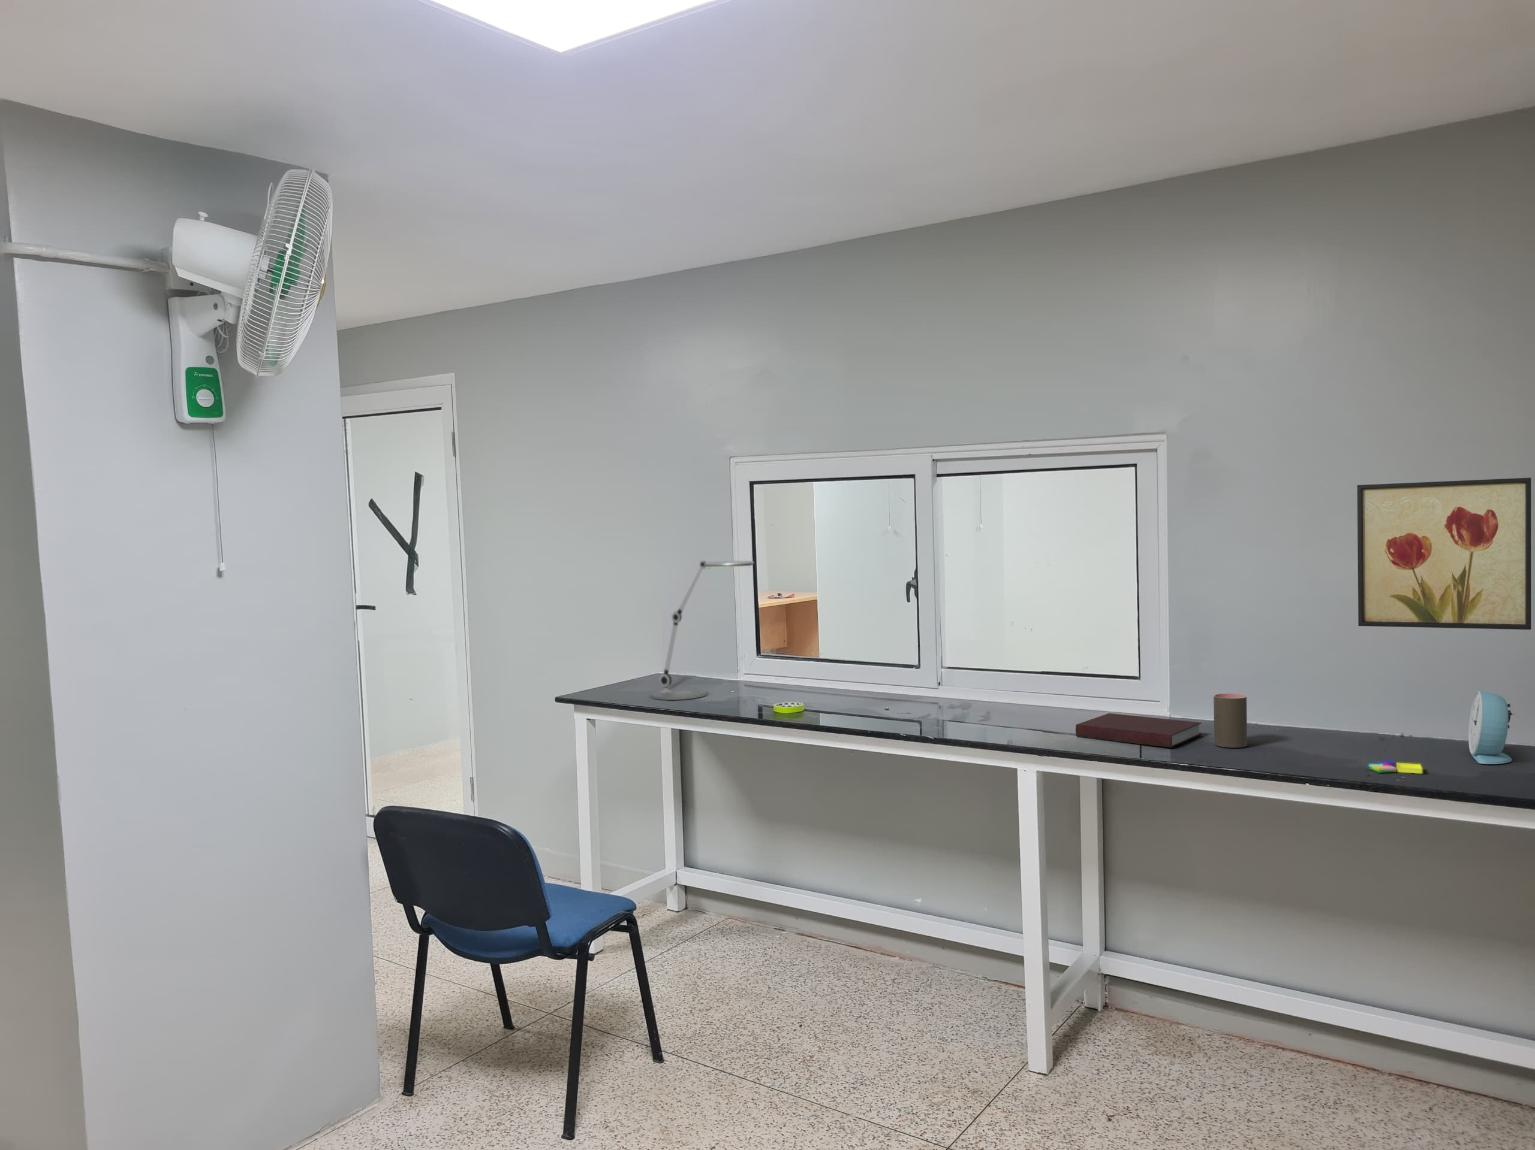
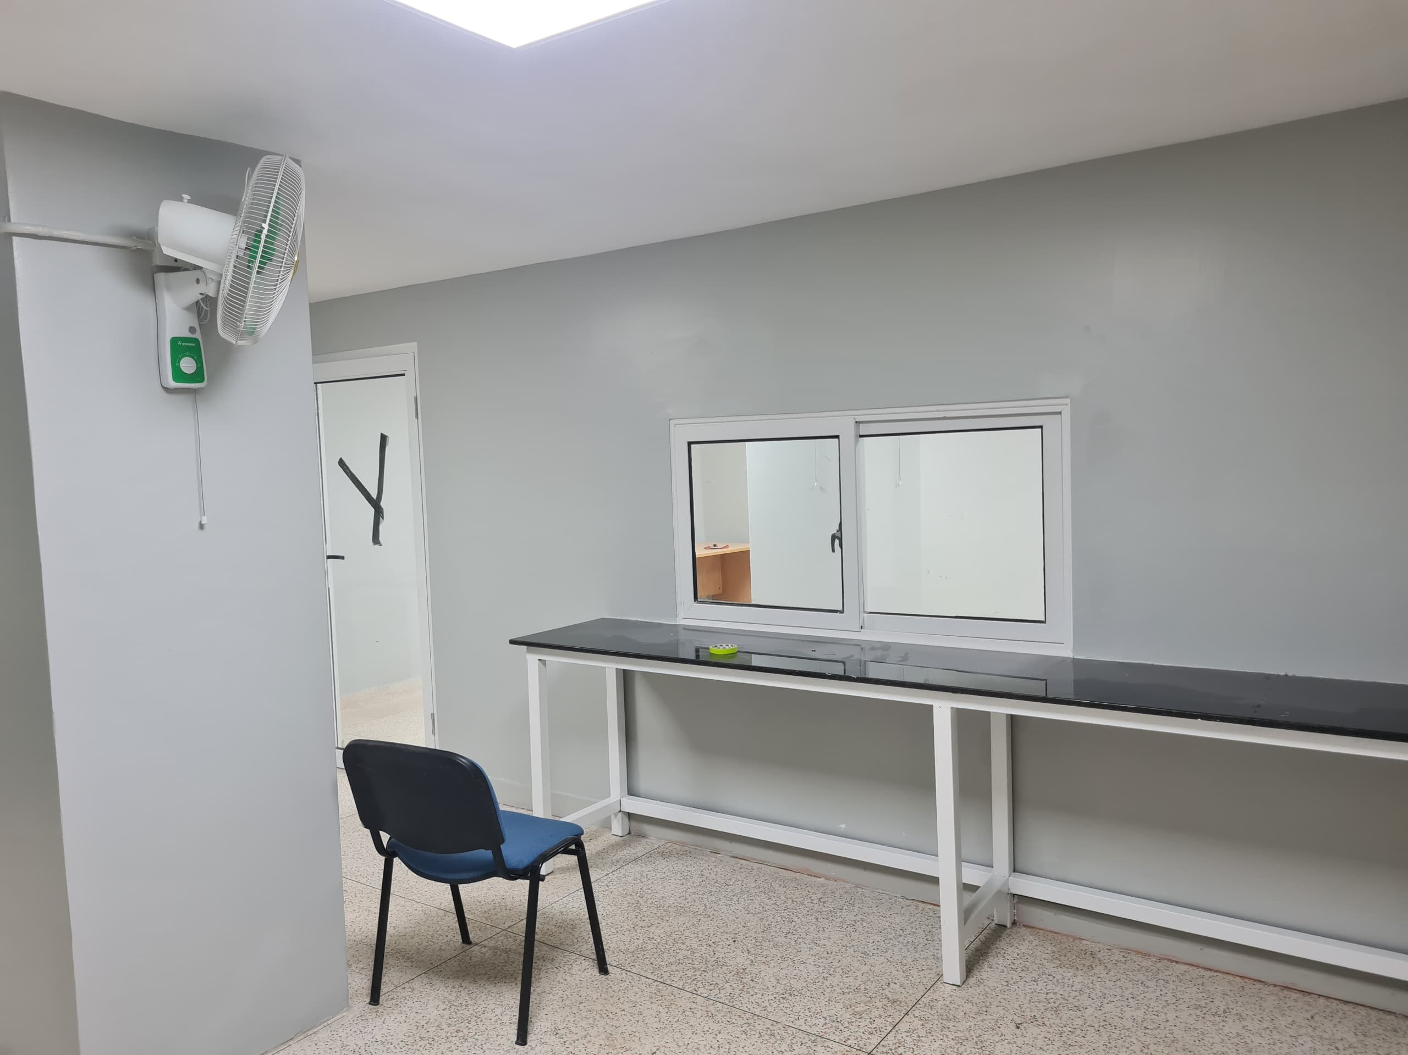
- alarm clock (1491, 724)
- sticky notes (1395, 767)
- cup (1229, 720)
- wall art (1441, 554)
- notebook (1139, 730)
- desk lamp (682, 618)
